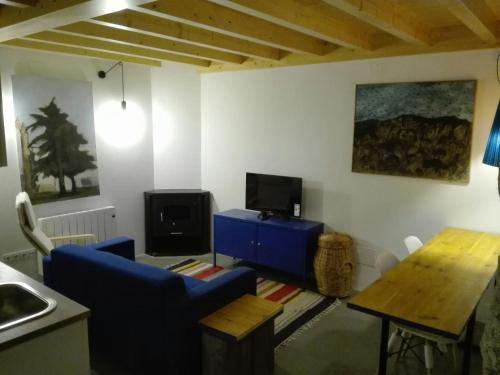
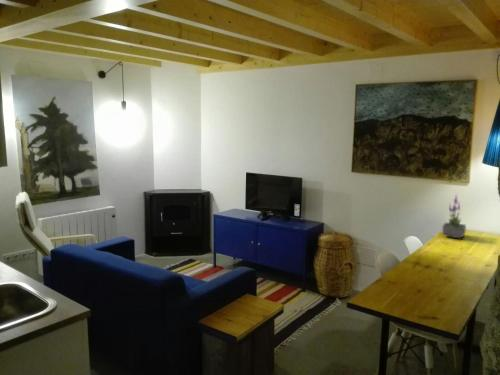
+ potted plant (455, 214)
